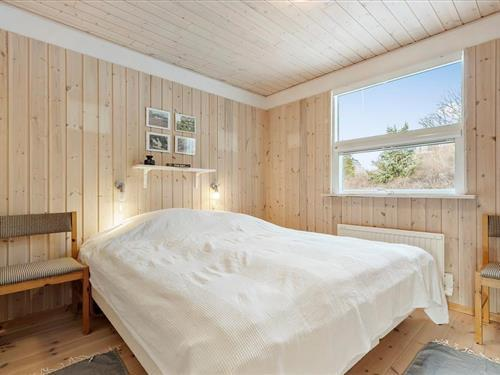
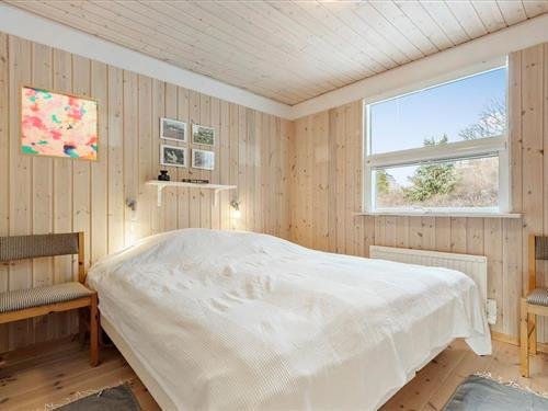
+ wall art (61, 125)
